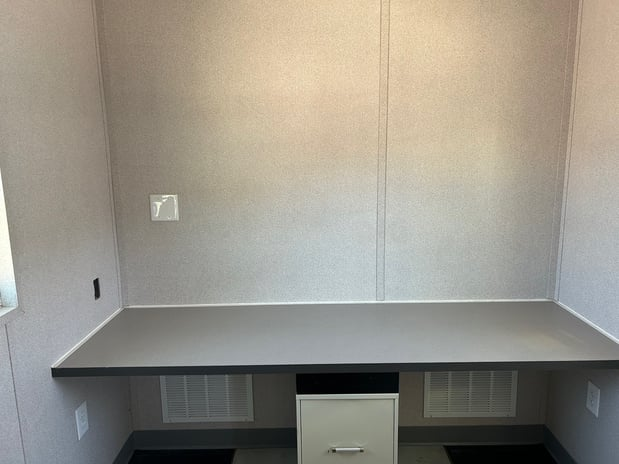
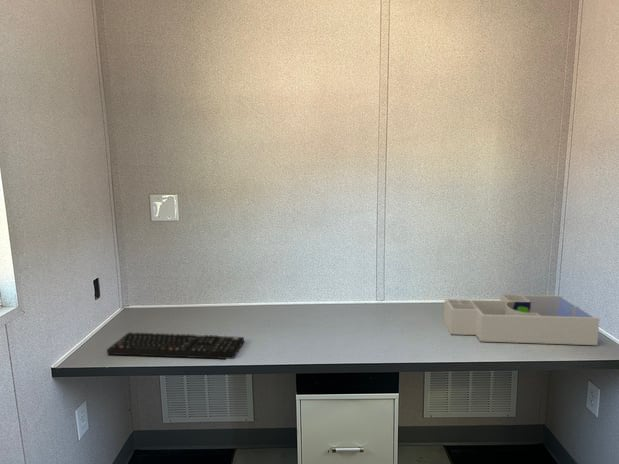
+ desk organizer (511, 316)
+ keyboard (177, 344)
